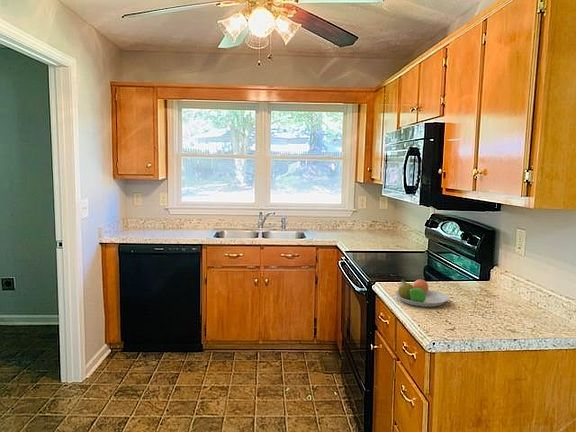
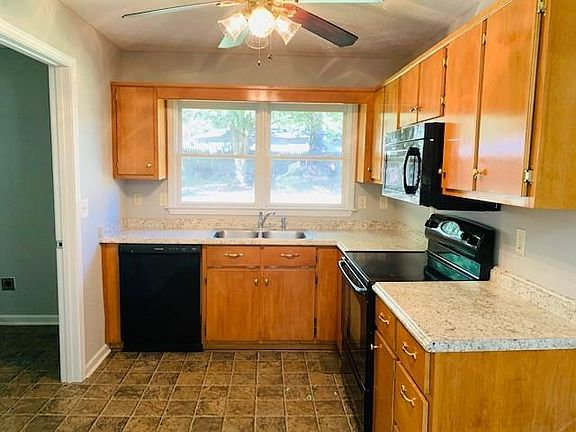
- fruit bowl (419, 290)
